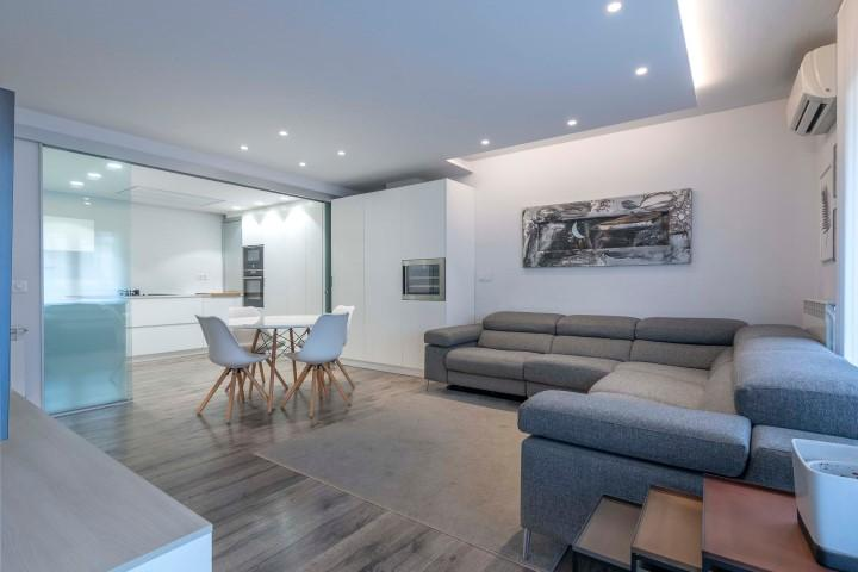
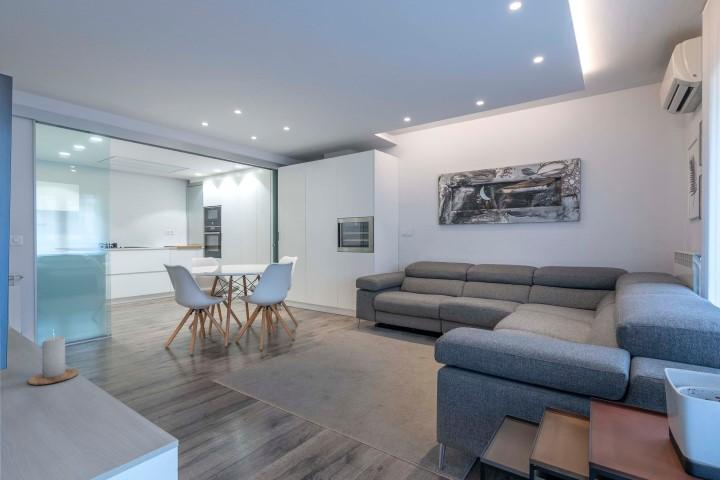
+ candle (54, 349)
